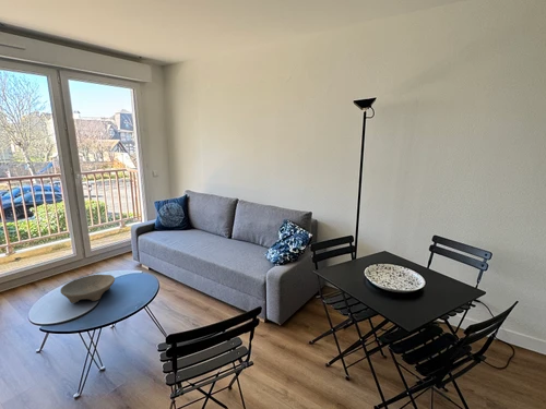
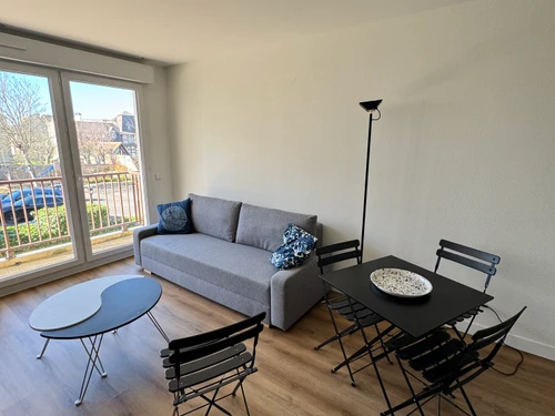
- bowl (88, 289)
